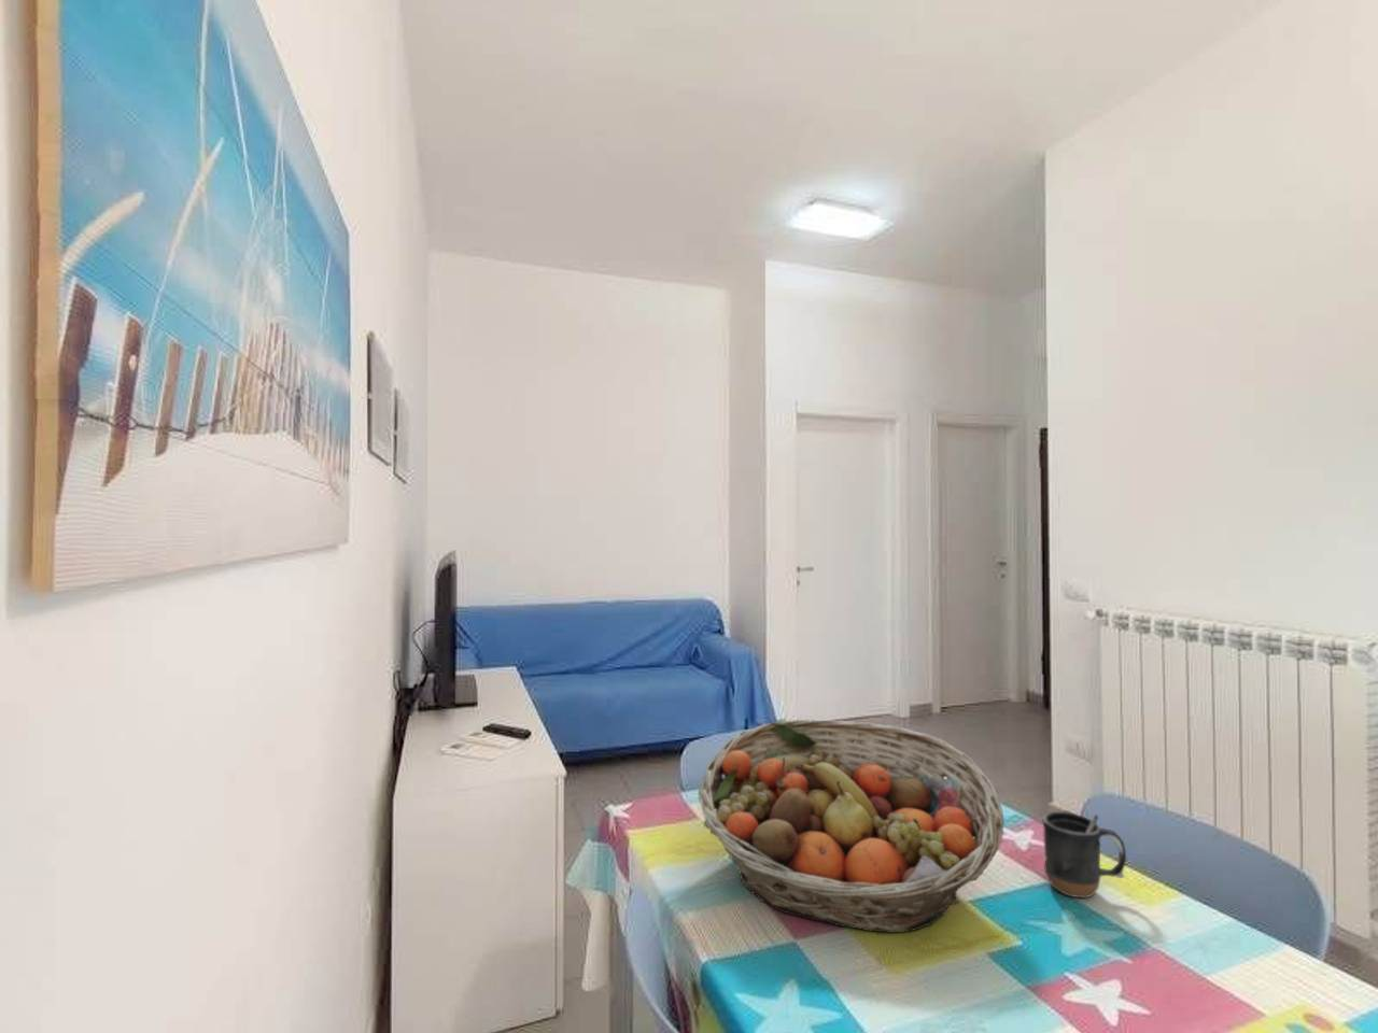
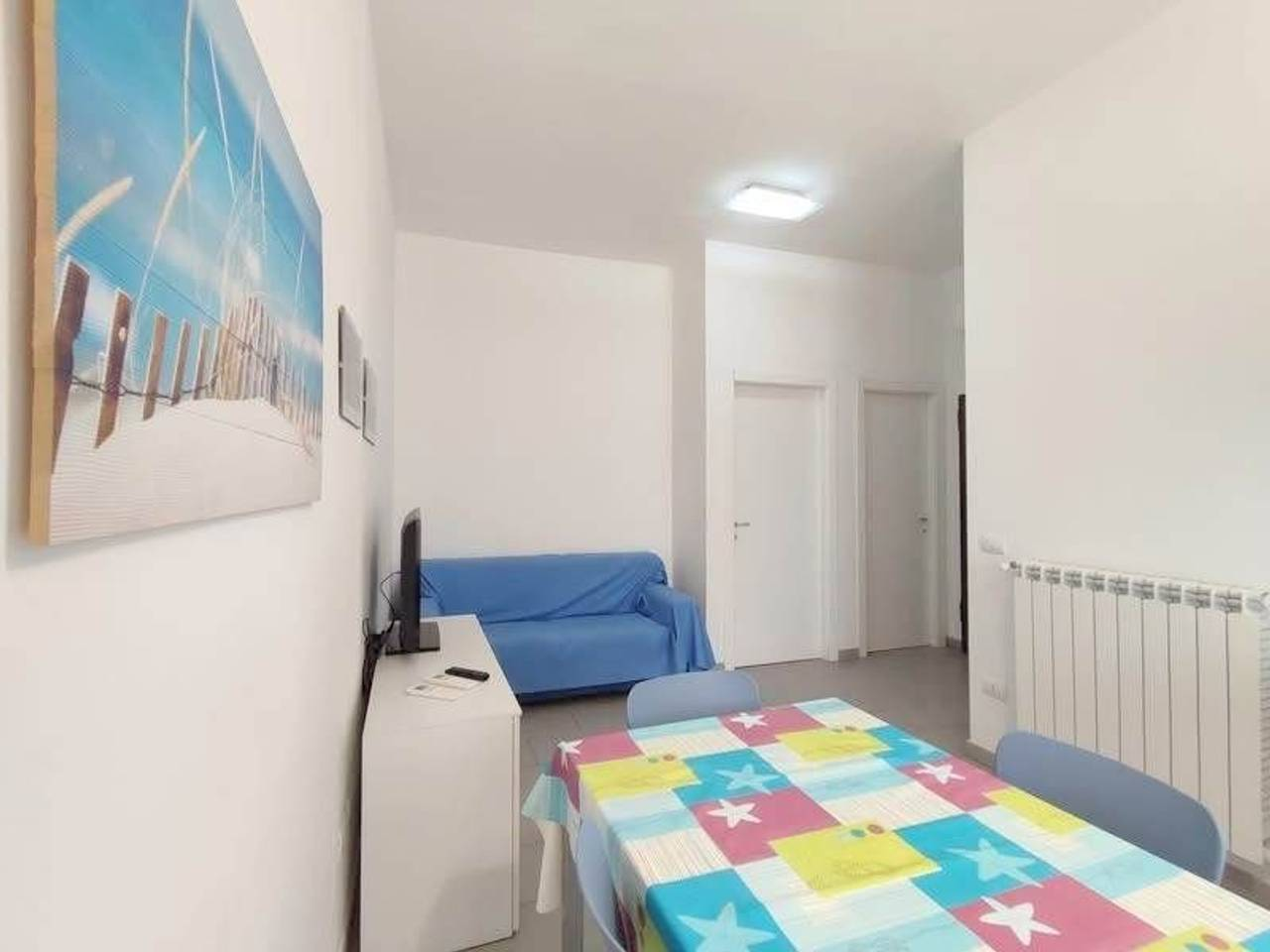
- fruit basket (842, 813)
- mug (1083, 853)
